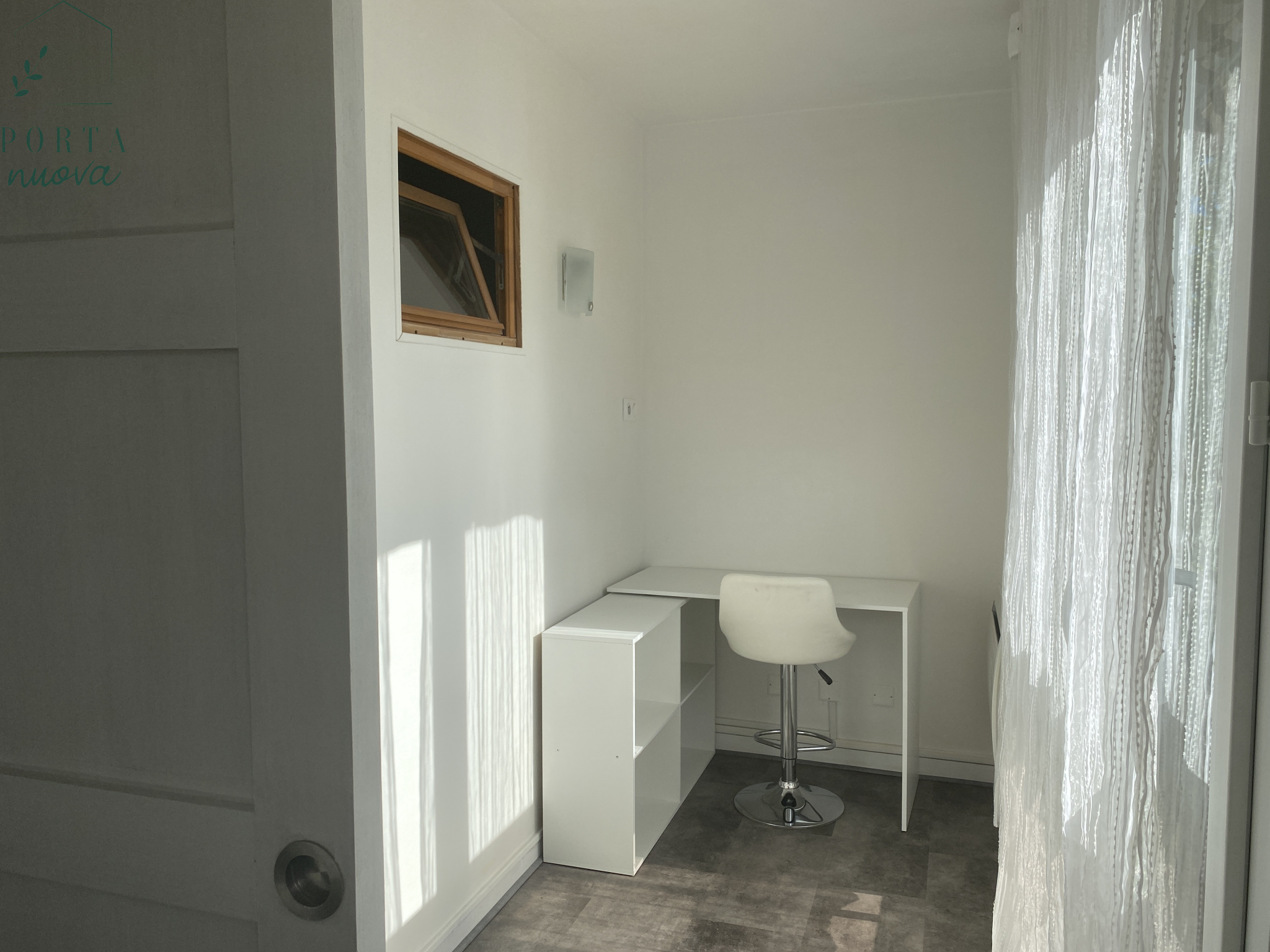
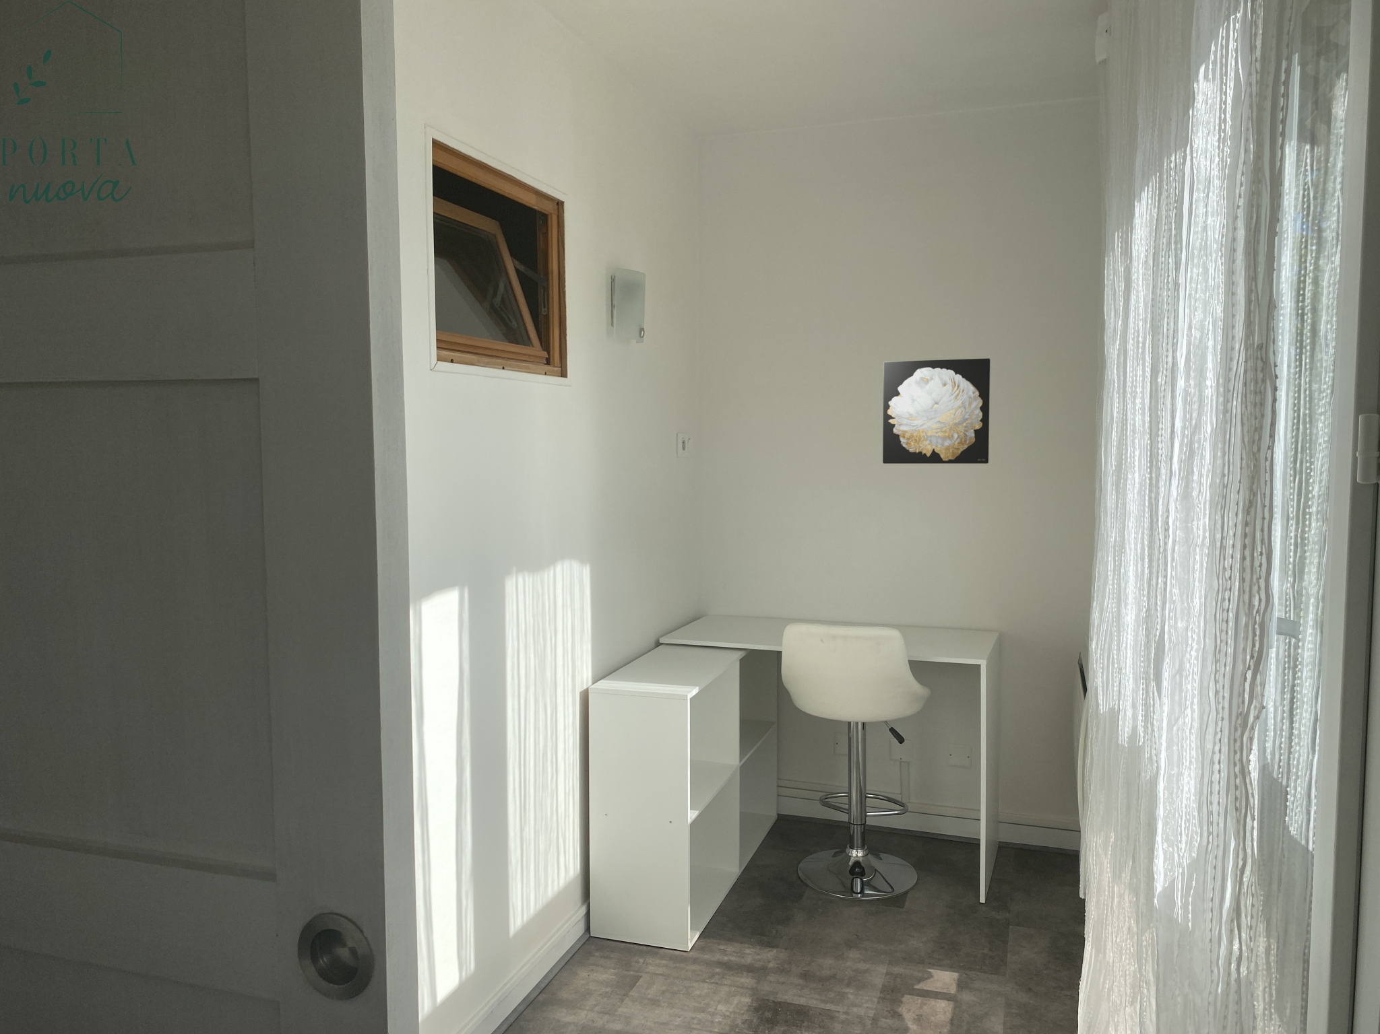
+ wall art (936, 412)
